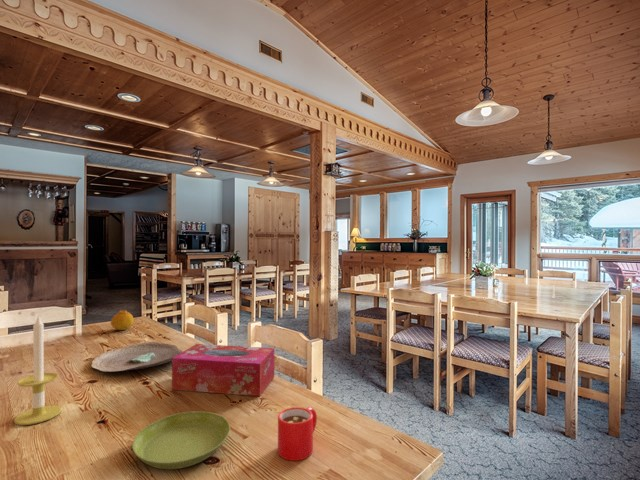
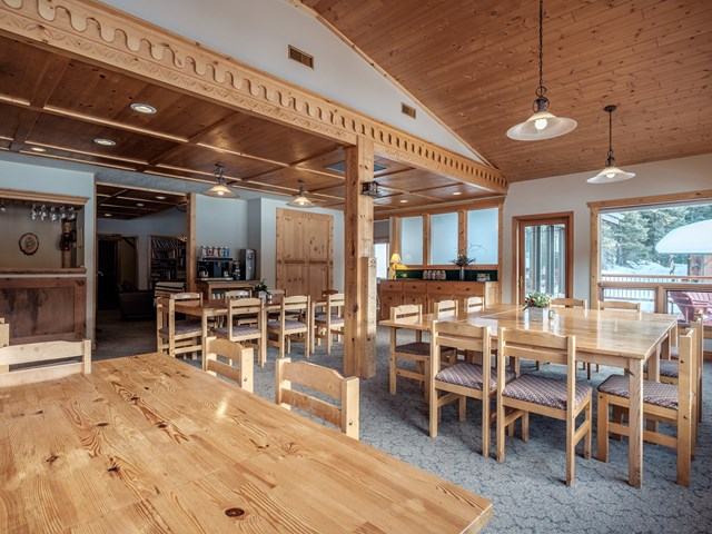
- fruit (122, 320)
- mug (300, 428)
- decorative bowl (142, 353)
- candle (38, 365)
- tissue box (225, 367)
- saucer (183, 440)
